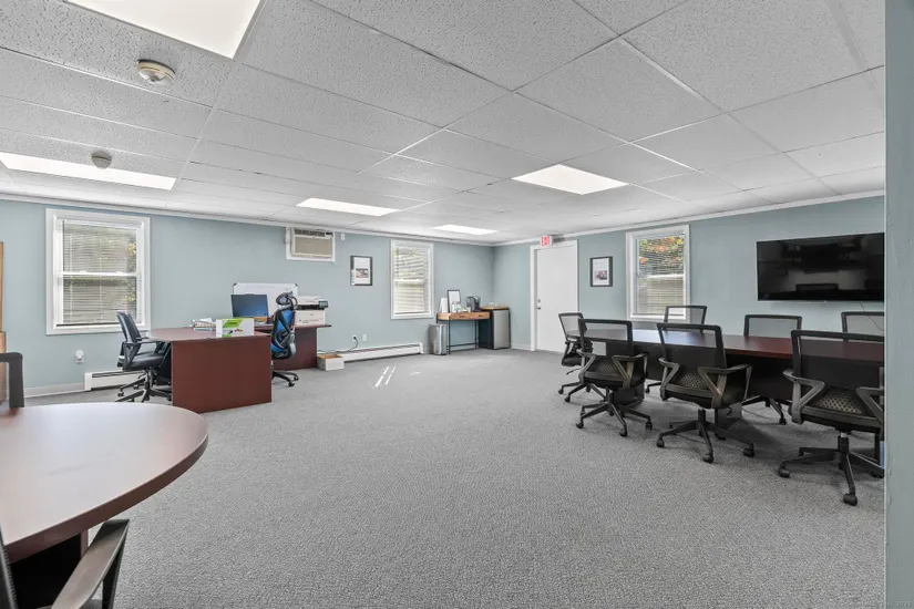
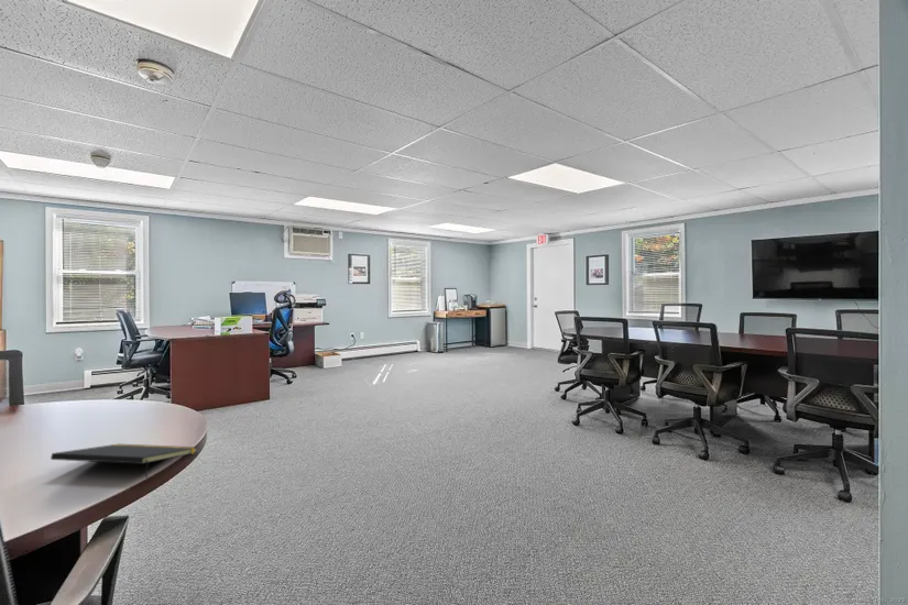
+ notepad (129, 452)
